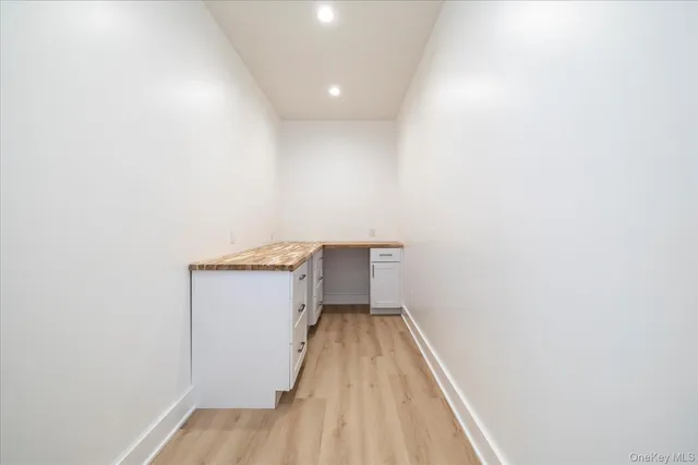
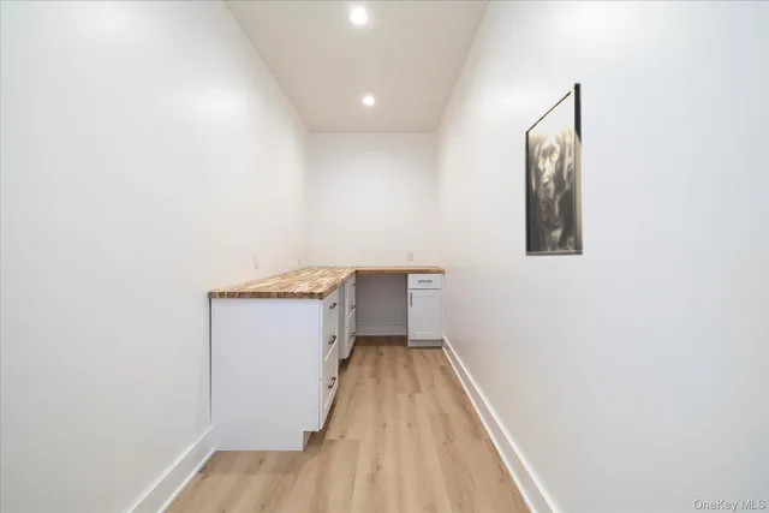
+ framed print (548, 183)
